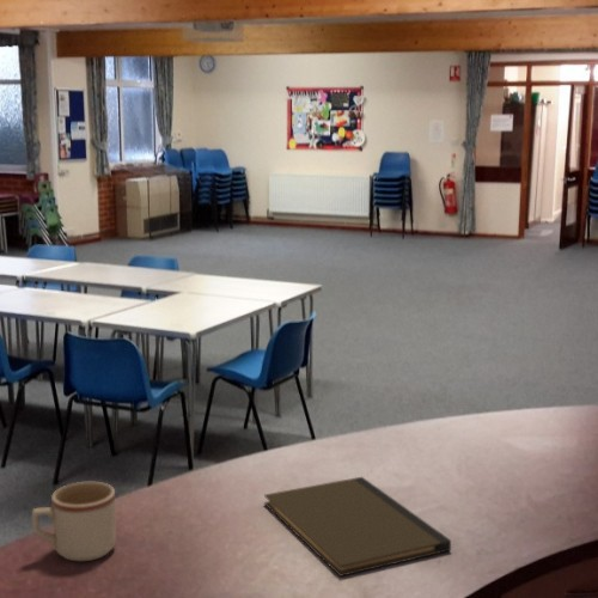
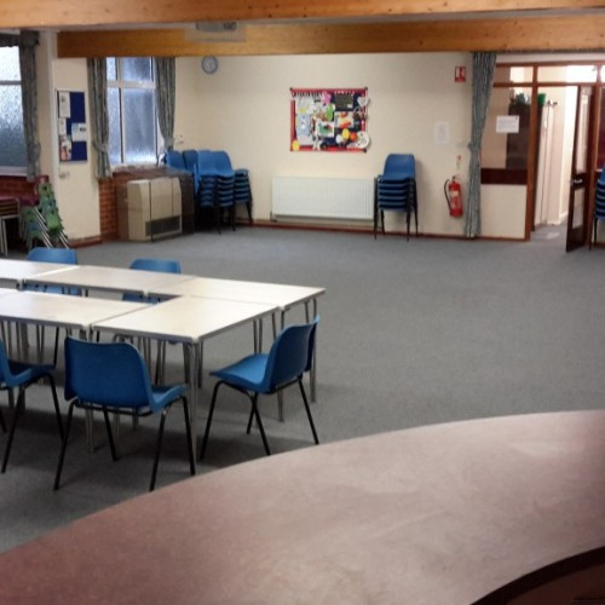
- notebook (352, 520)
- mug (74, 523)
